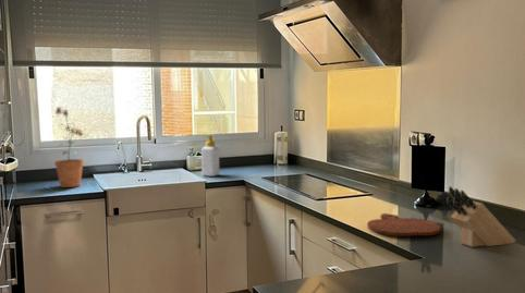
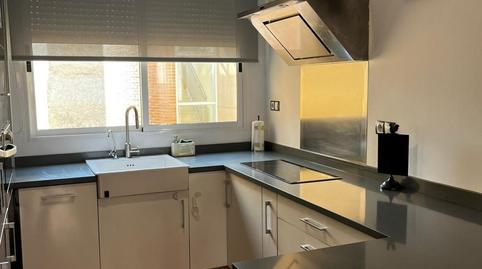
- soap bottle (210, 155)
- potted plant (72, 145)
- knife block (479, 215)
- cutting board (399, 223)
